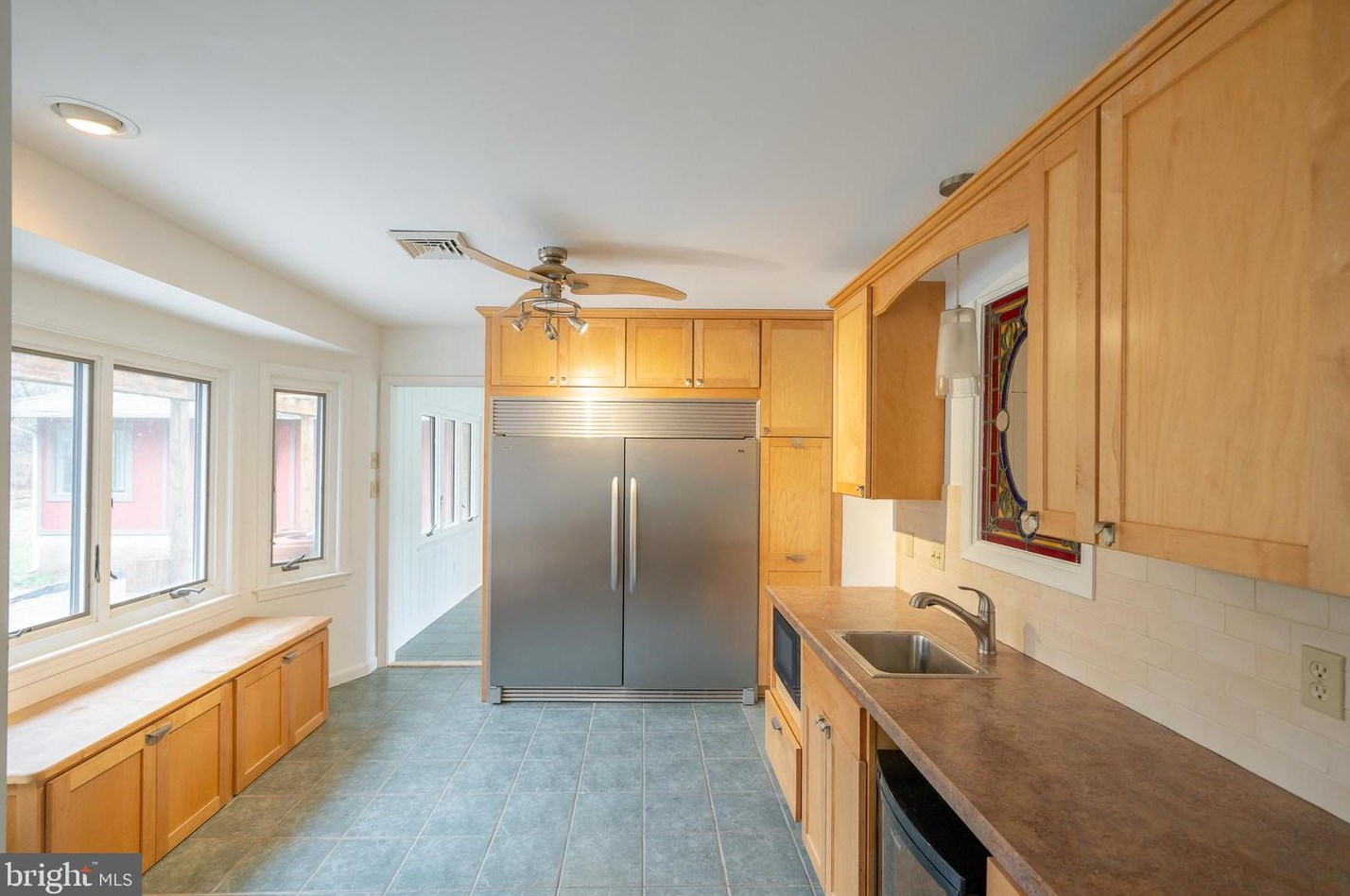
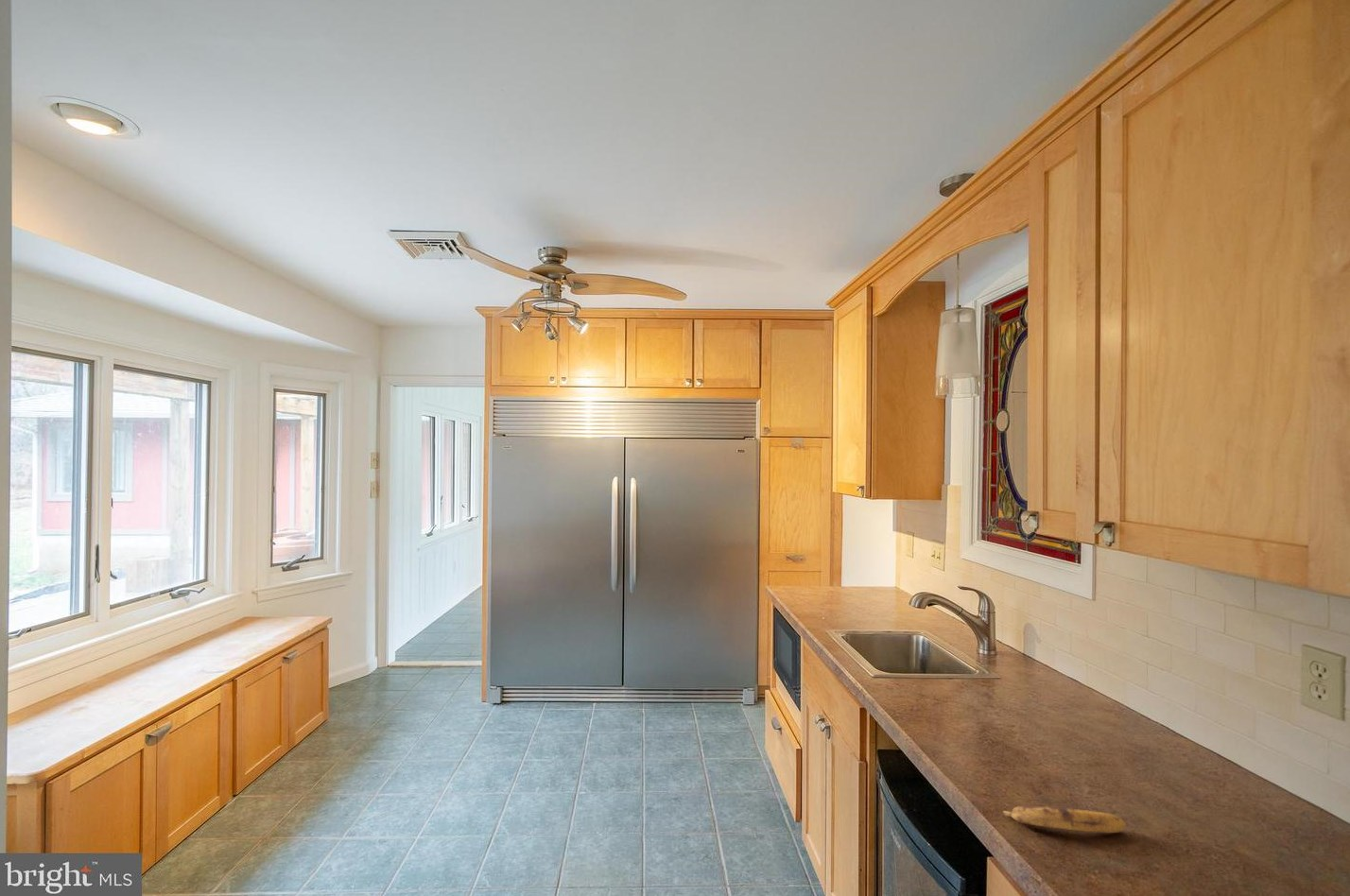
+ banana (1067, 817)
